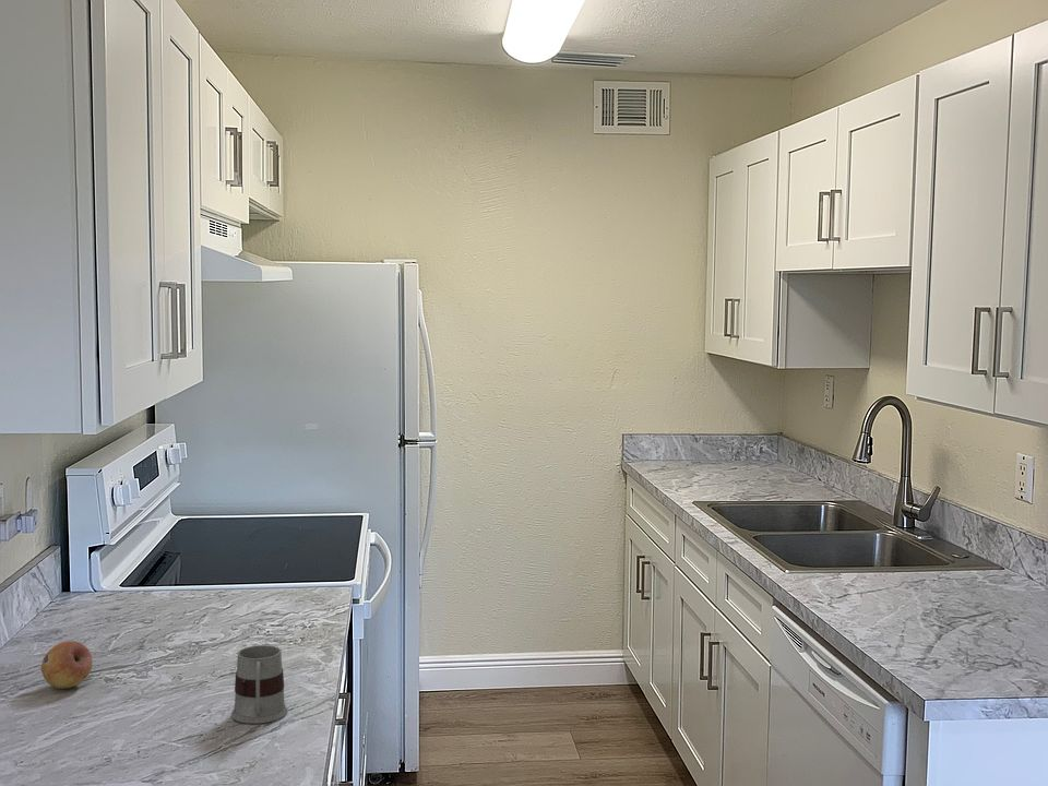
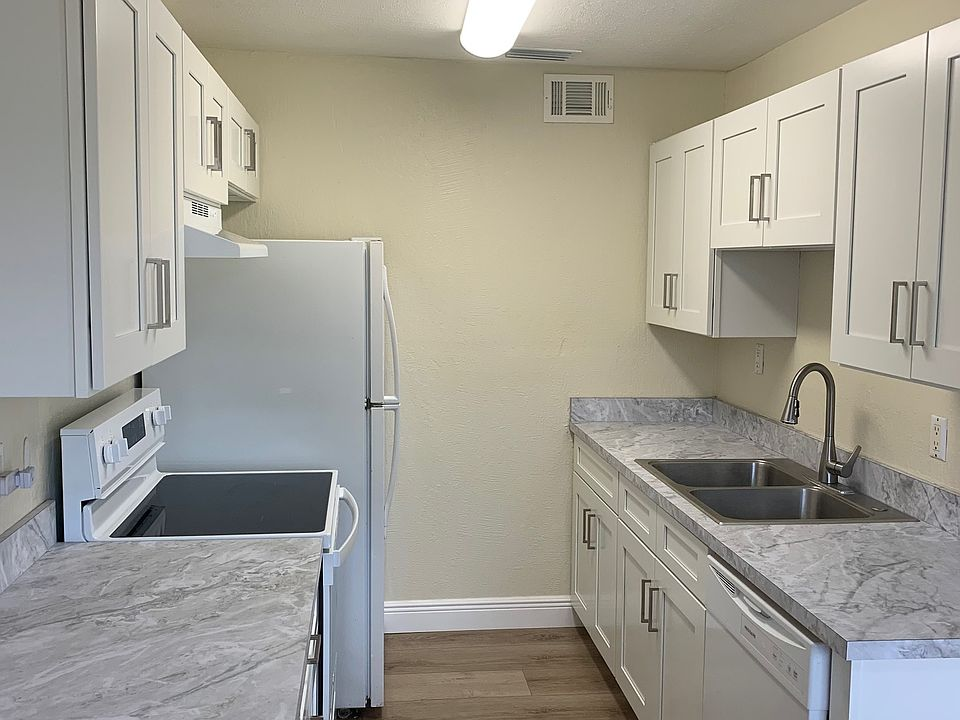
- mug (259, 686)
- fruit (67, 664)
